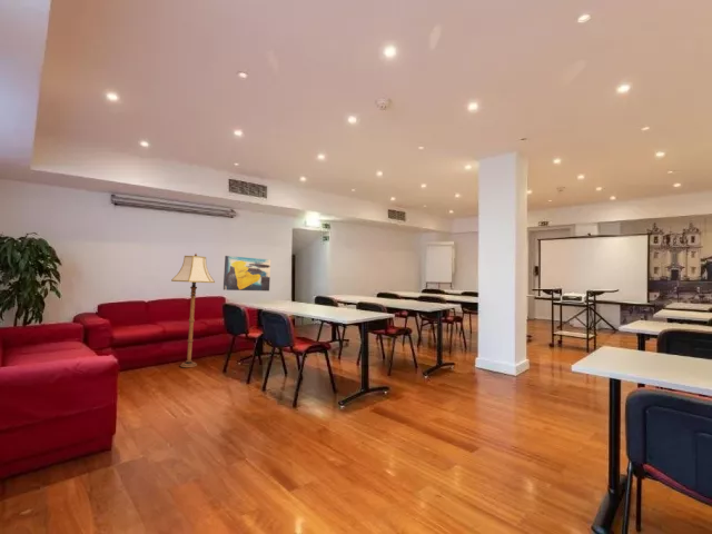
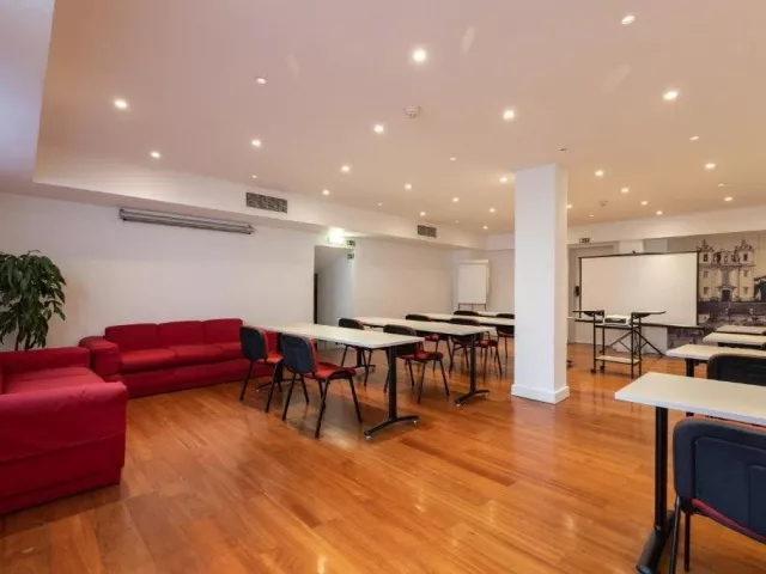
- floor lamp (191, 308)
- wall art (248, 274)
